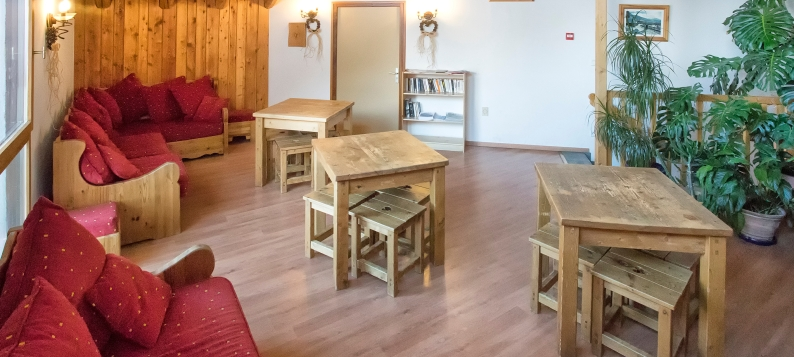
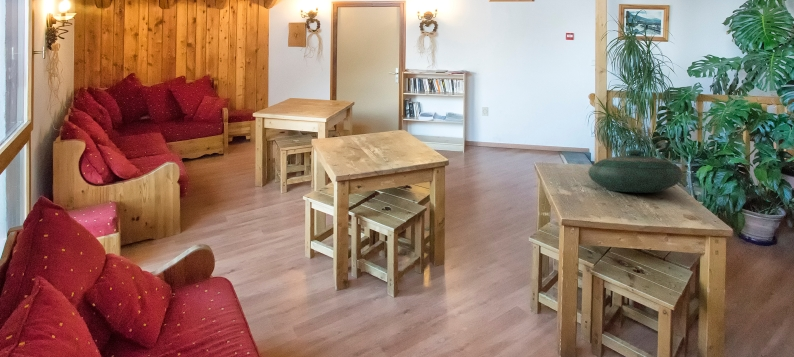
+ decorative bowl (634, 169)
